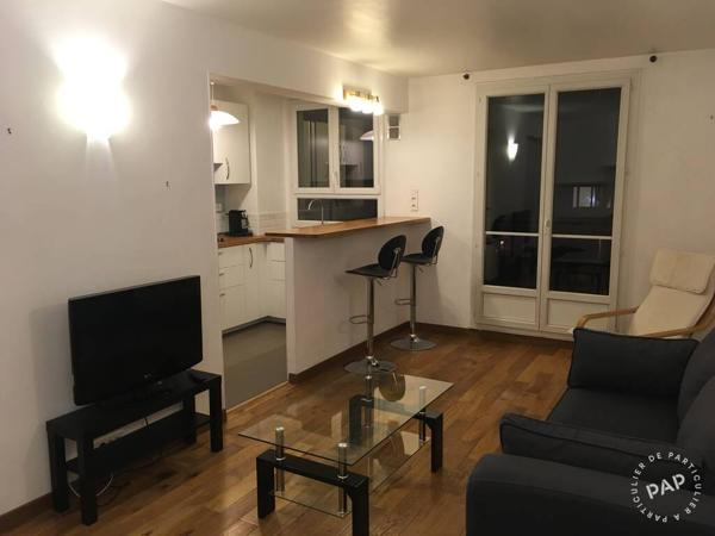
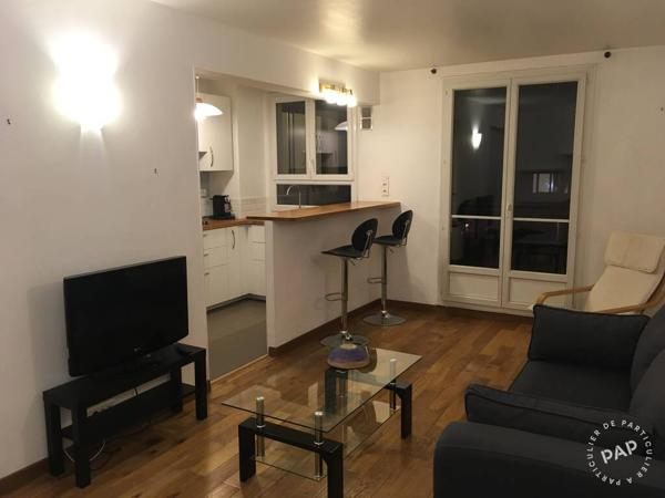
+ decorative bowl (348, 353)
